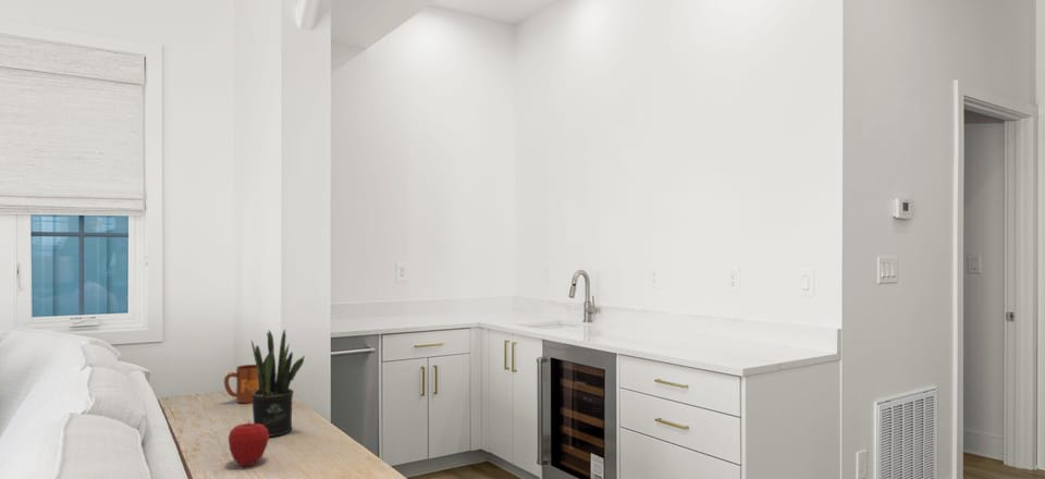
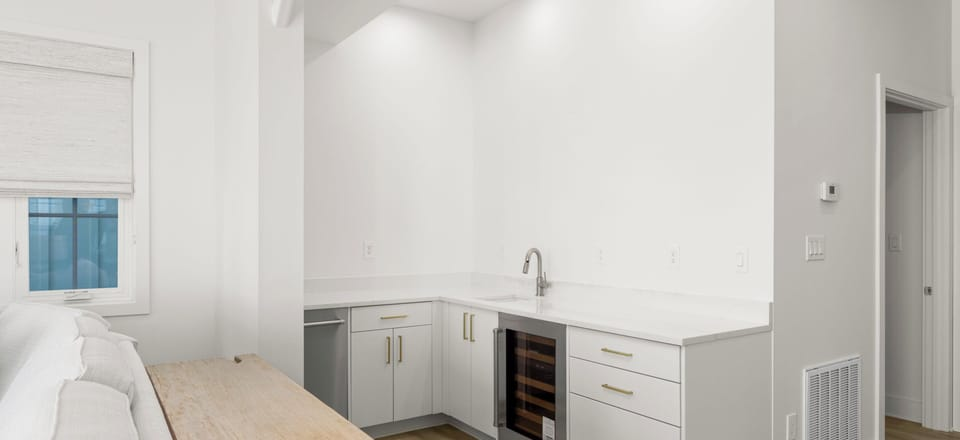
- potted plant (275, 381)
- mug (242, 384)
- apple (248, 441)
